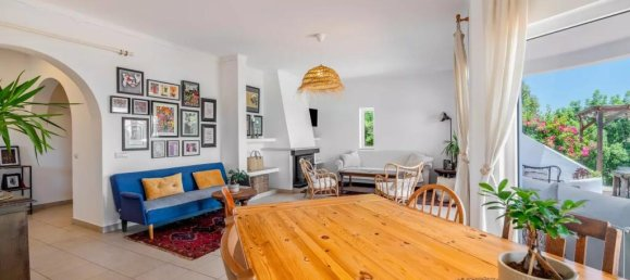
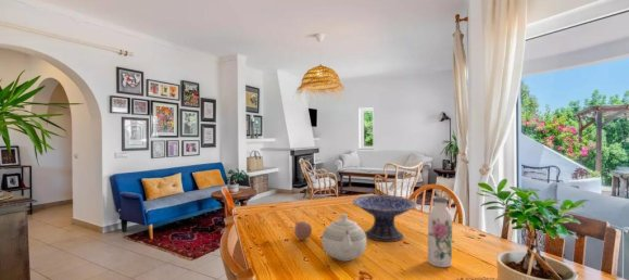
+ decorative bowl (383, 218)
+ fruit (302, 230)
+ water bottle (439, 229)
+ teapot (343, 234)
